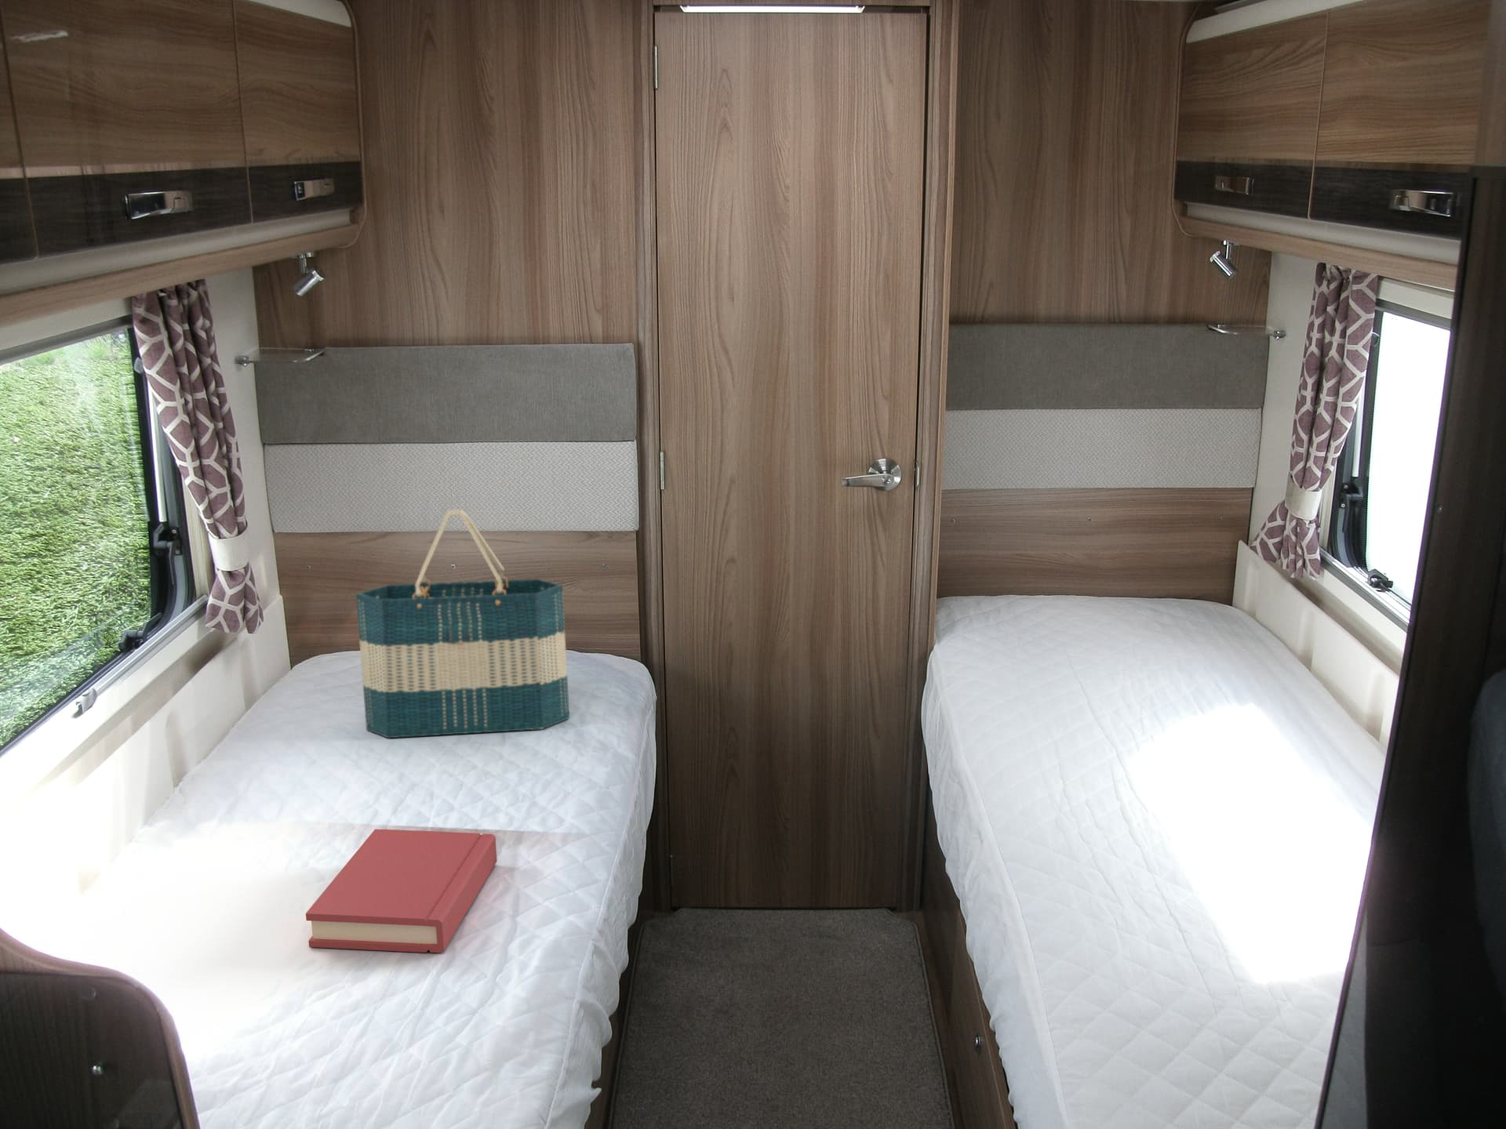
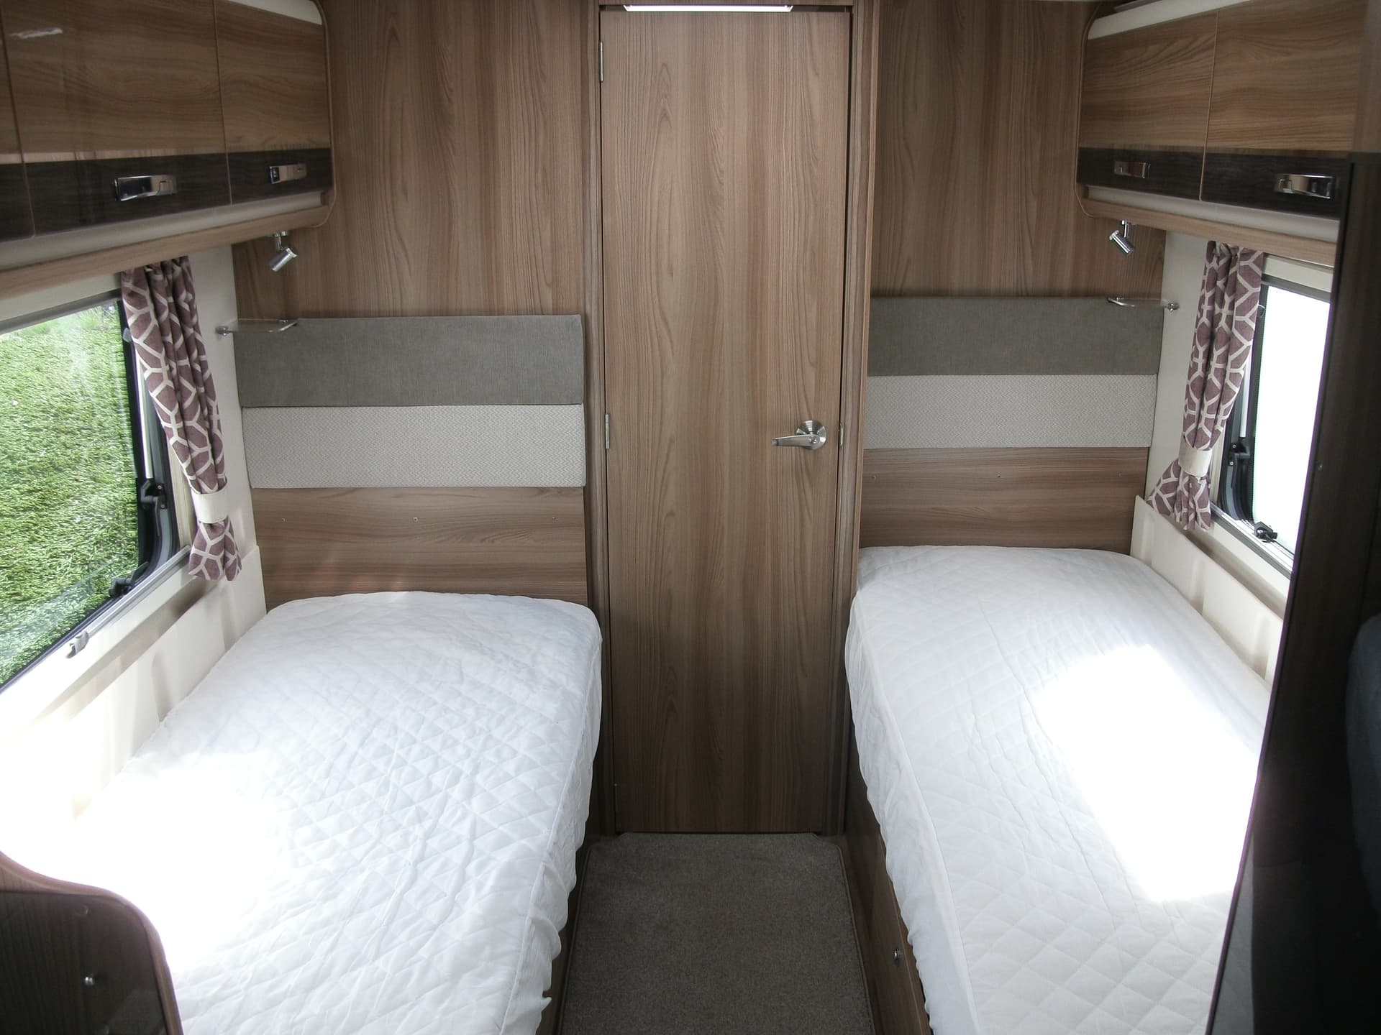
- tote bag (462, 619)
- hardback book (407, 887)
